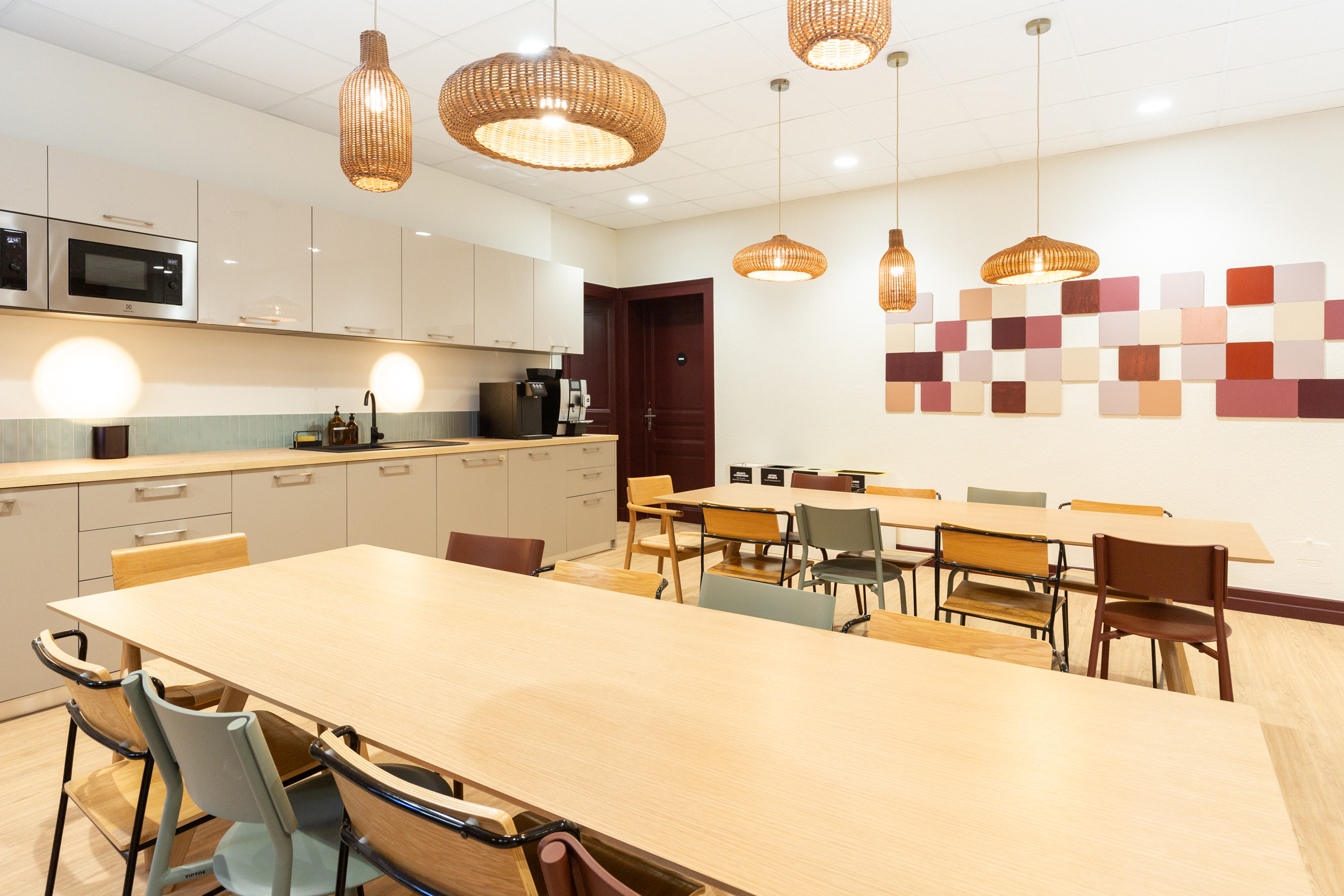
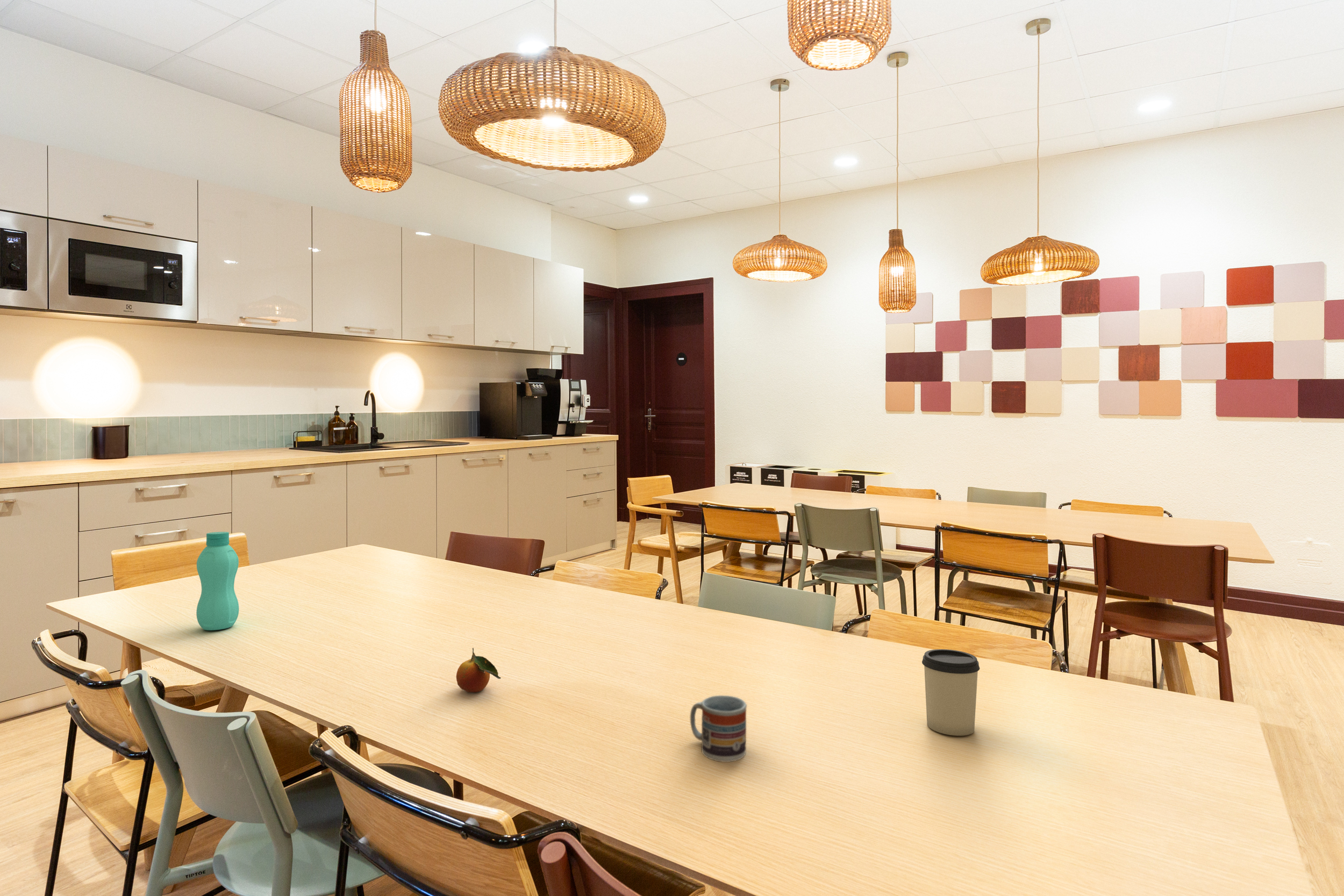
+ cup (716, 726)
+ cup (950, 691)
+ fruit (480, 670)
+ bottle (218, 580)
